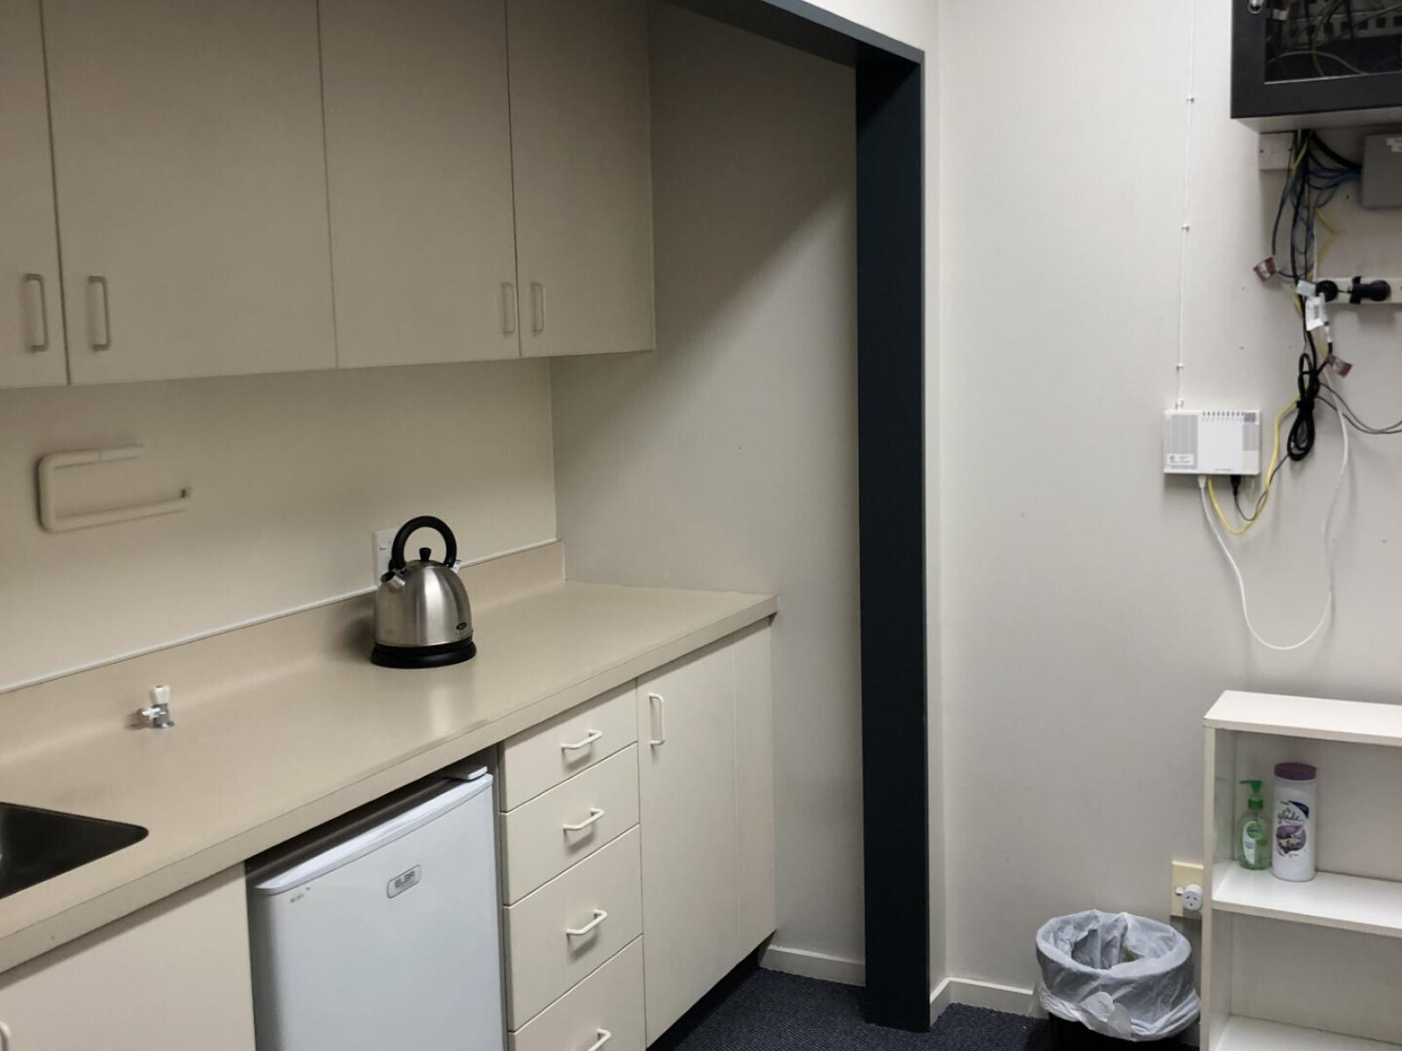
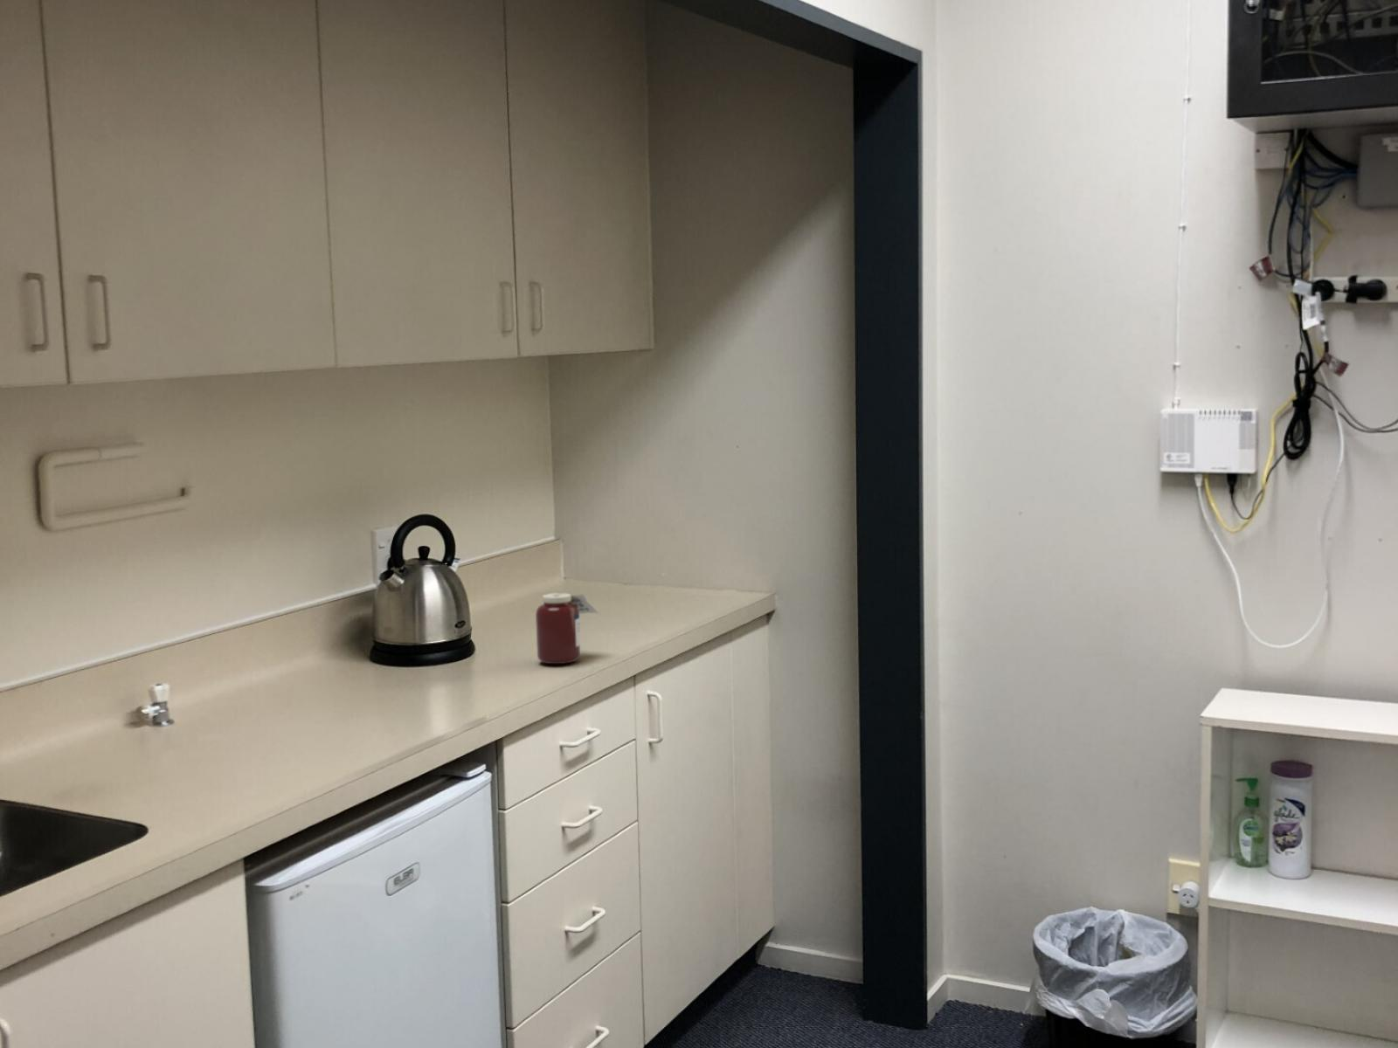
+ jar (564, 626)
